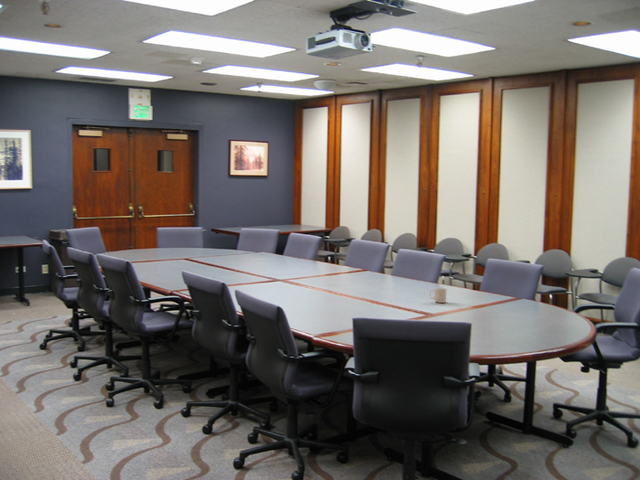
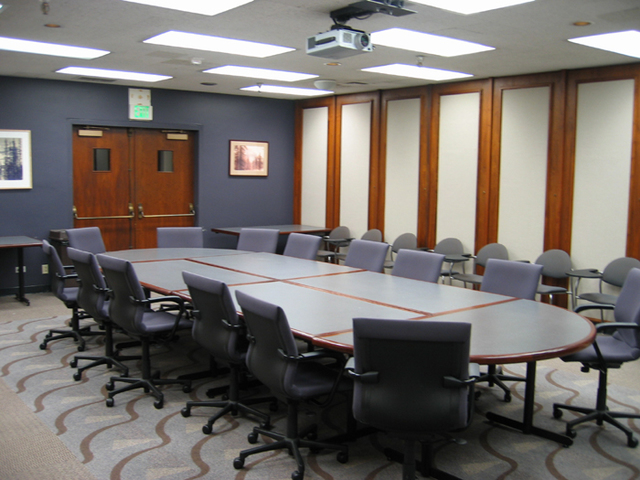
- cup (438, 295)
